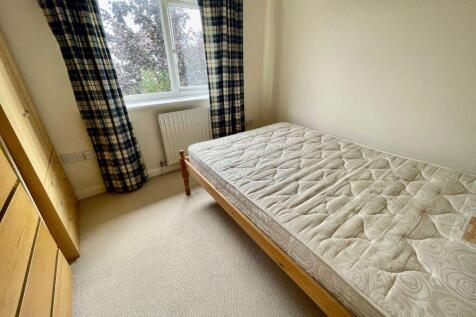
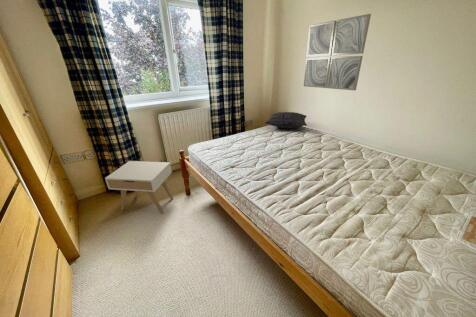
+ wall art (331, 57)
+ nightstand (144, 187)
+ pillow (286, 119)
